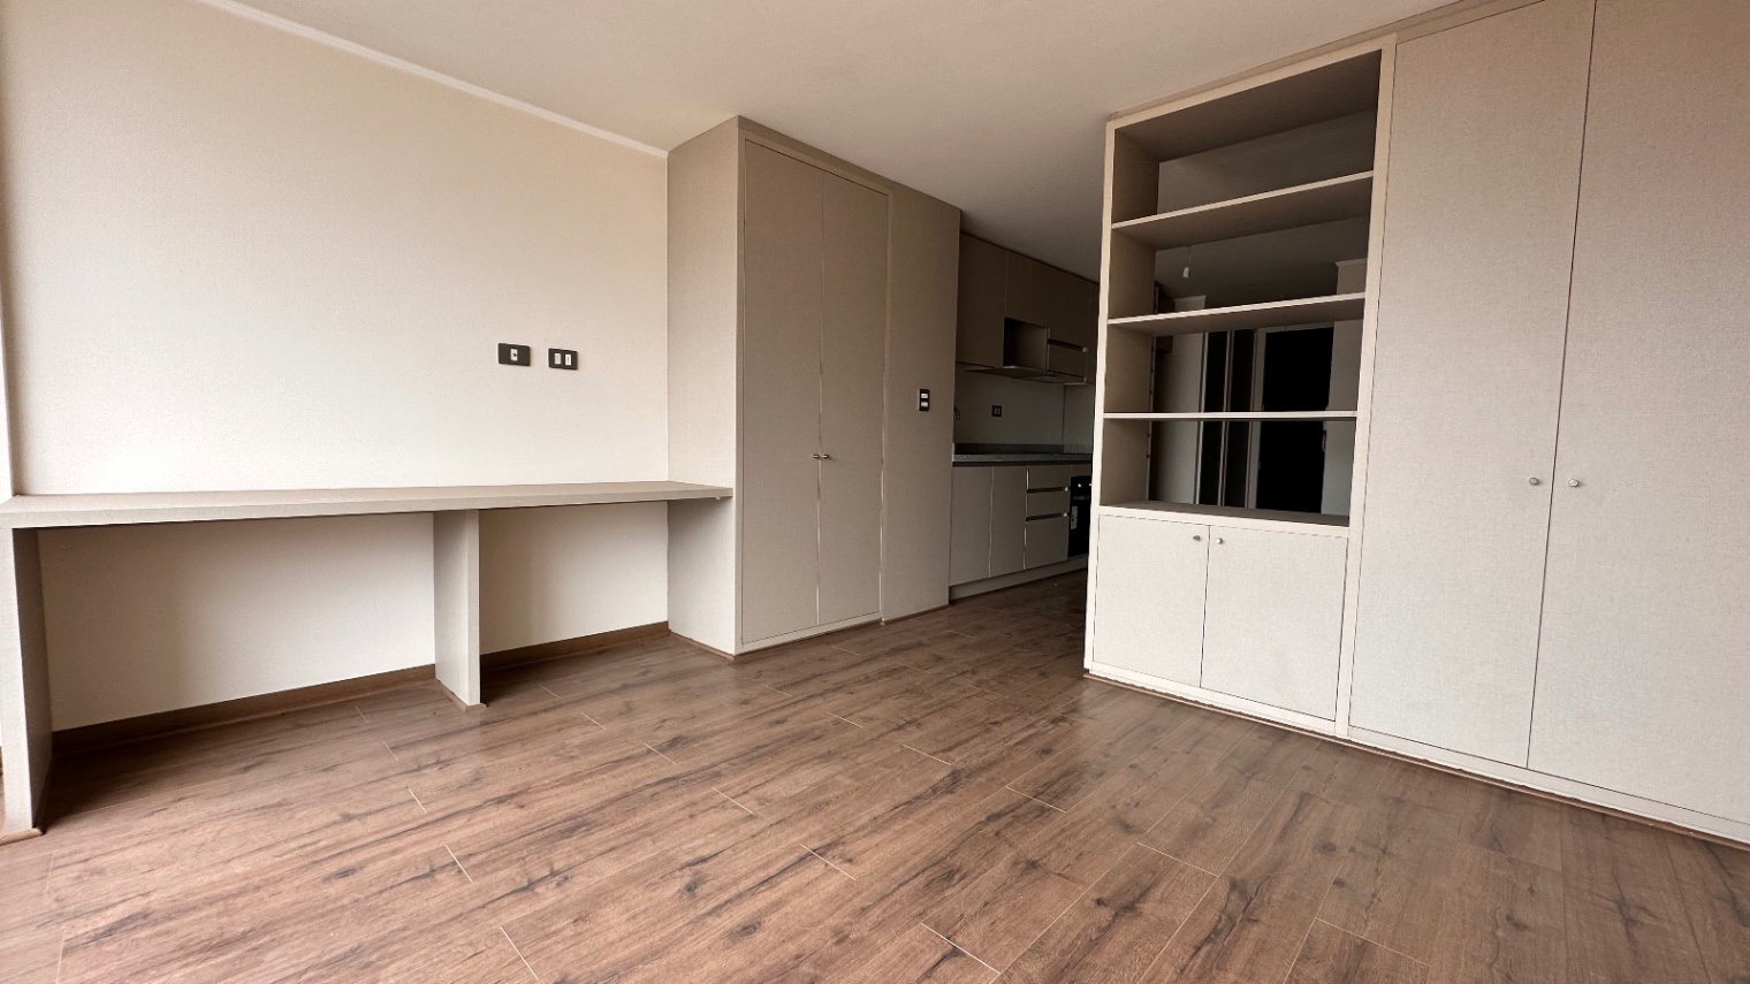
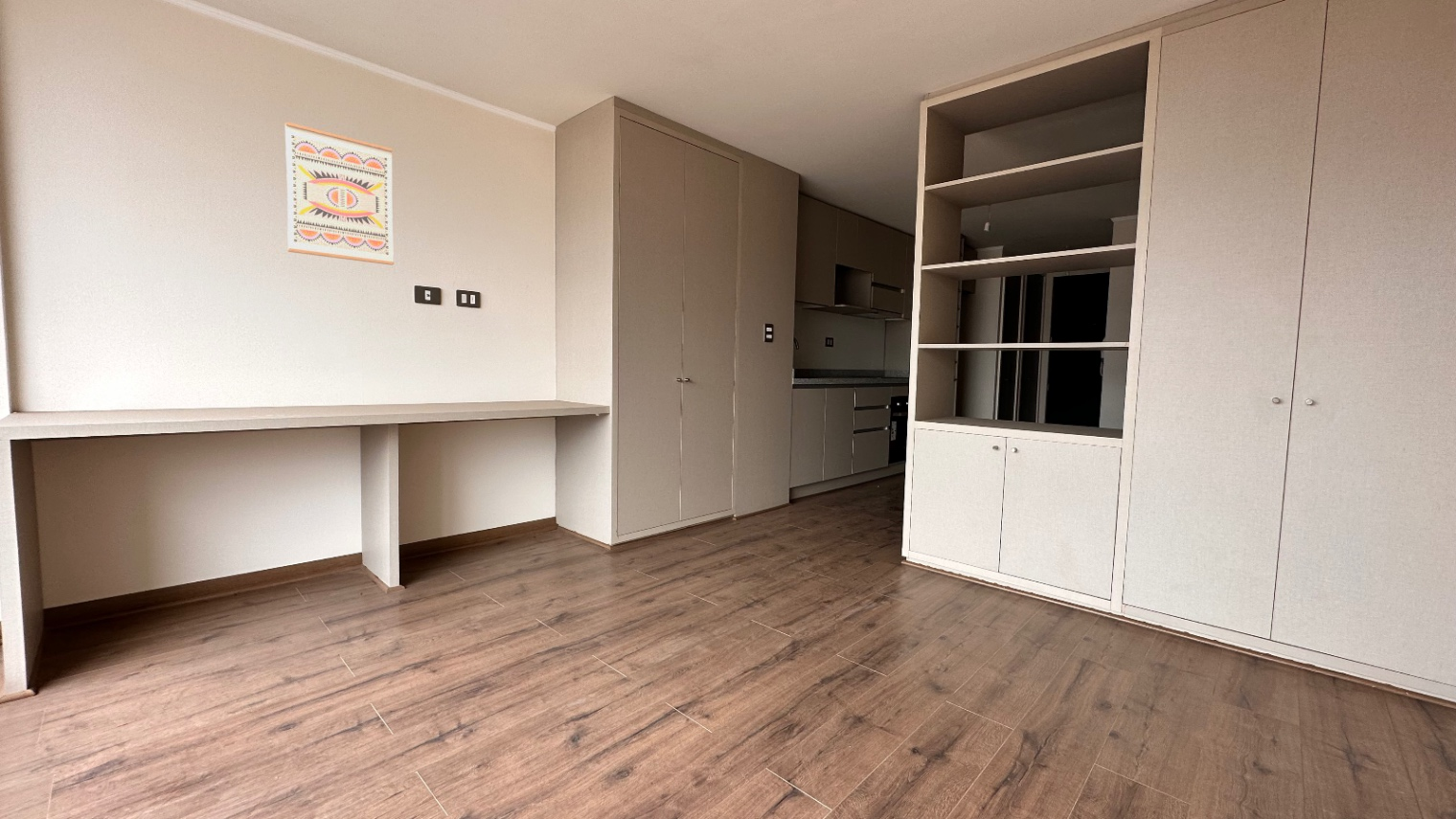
+ wall art (342, 197)
